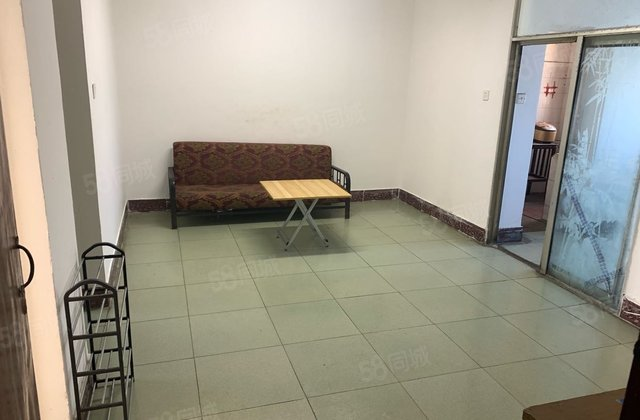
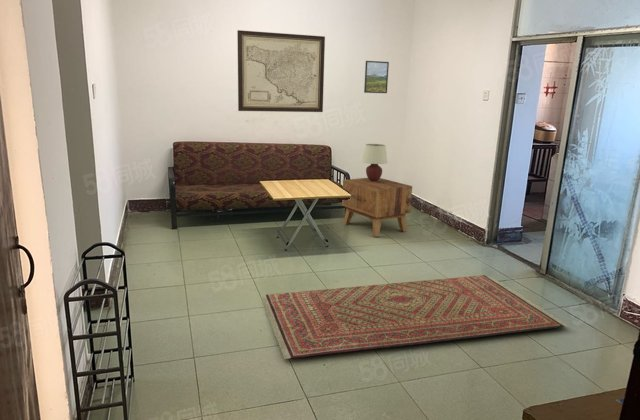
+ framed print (376, 77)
+ table lamp (374, 162)
+ area rug (397, 300)
+ wall art (282, 73)
+ side table (374, 205)
